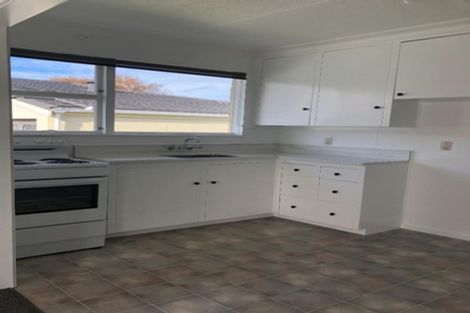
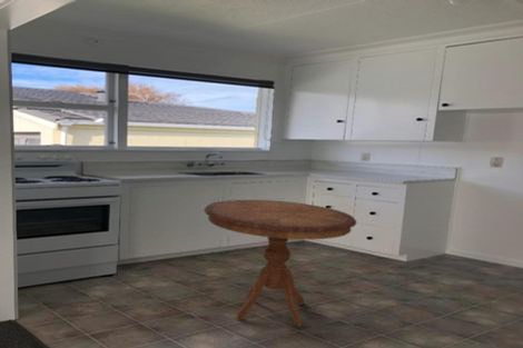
+ round table (276, 261)
